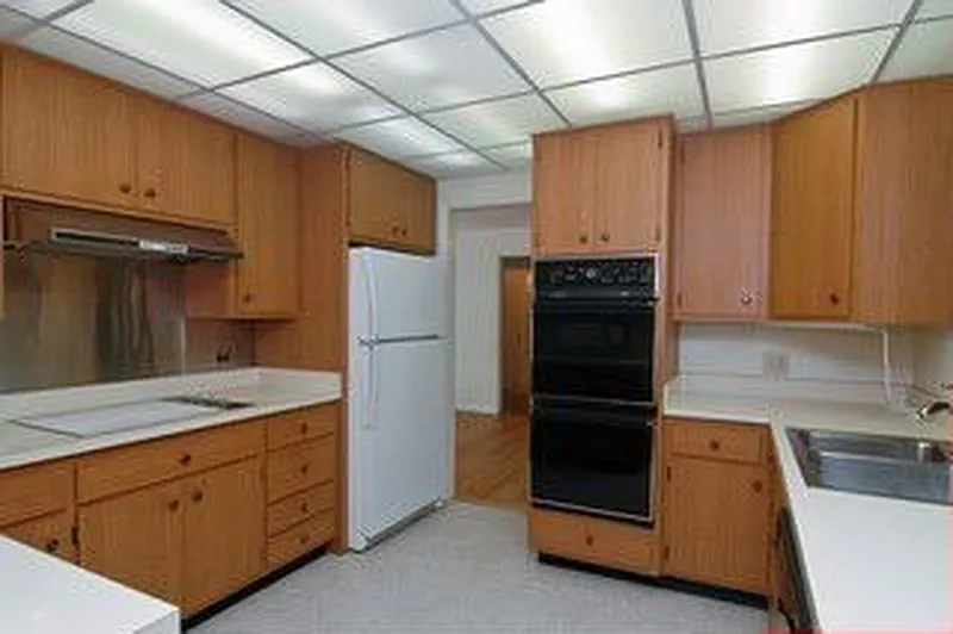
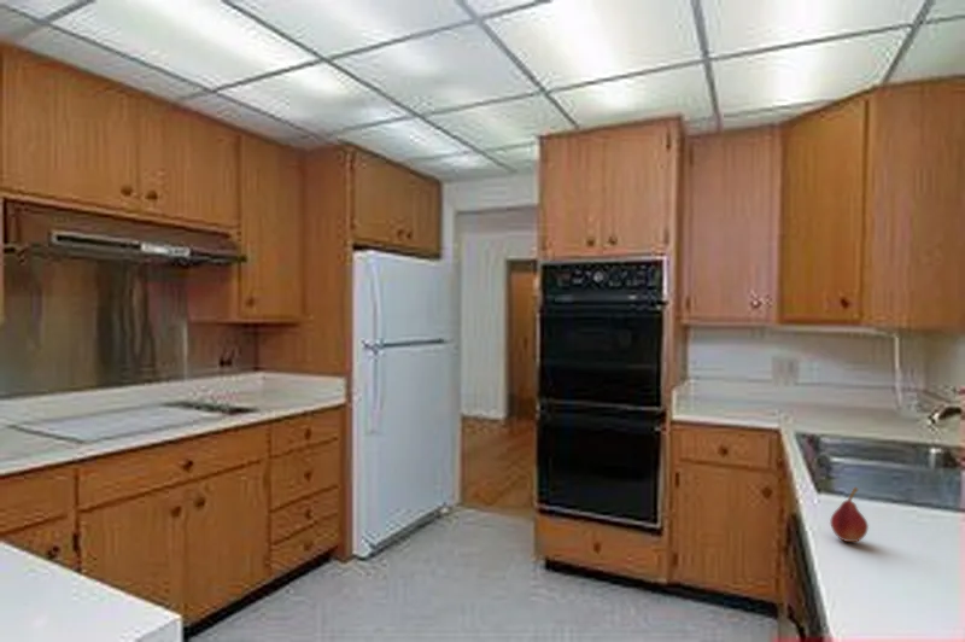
+ fruit (848, 513)
